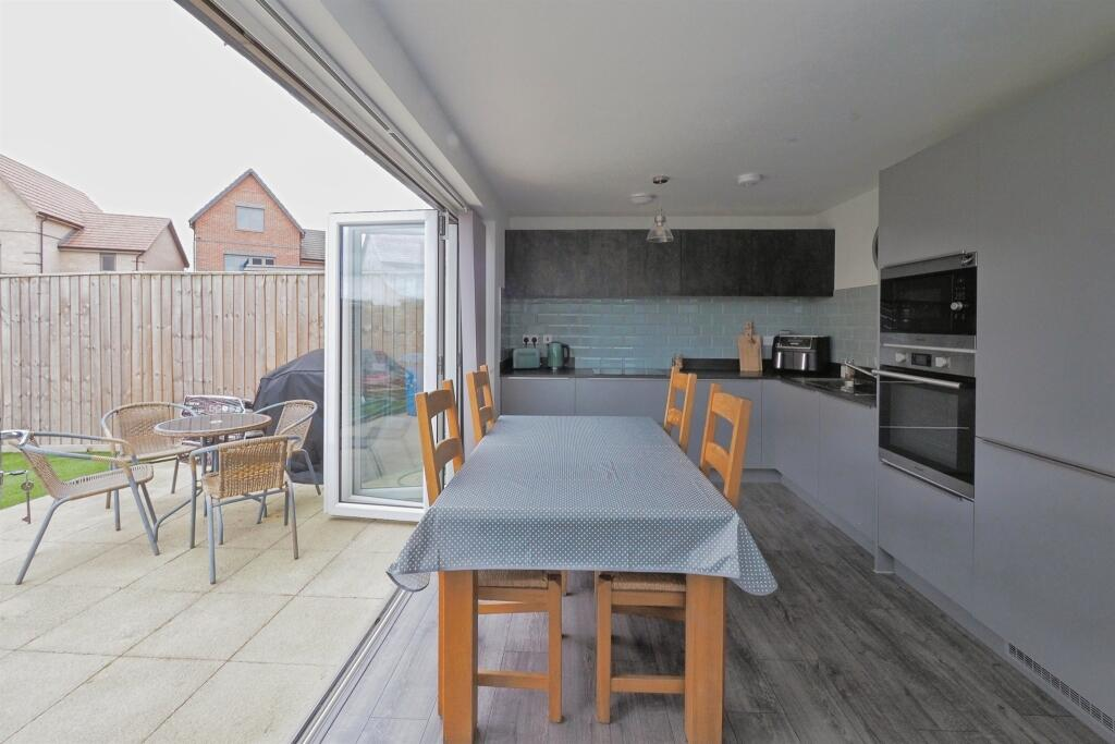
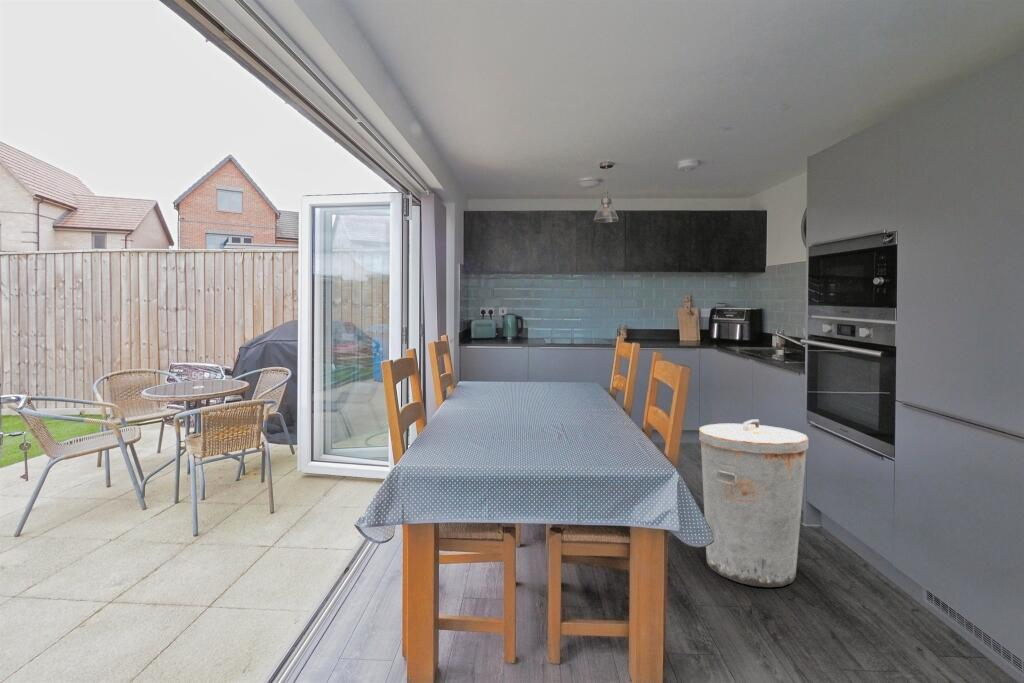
+ trash can (750, 493)
